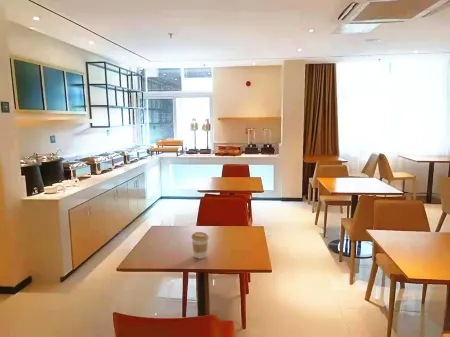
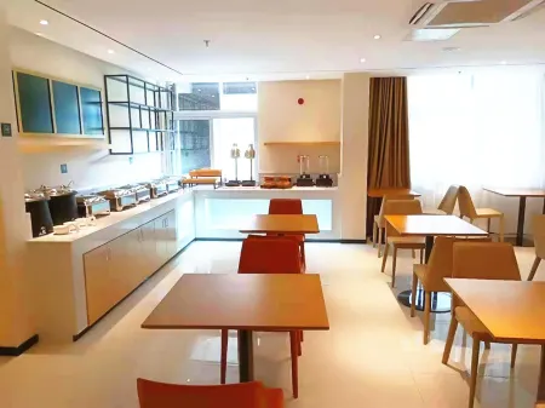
- coffee cup (200, 244)
